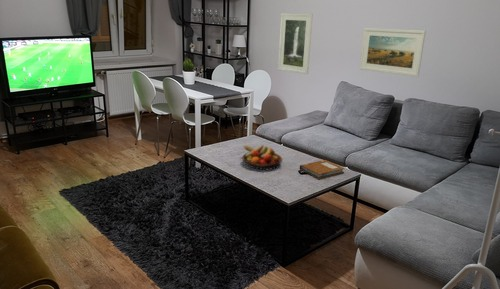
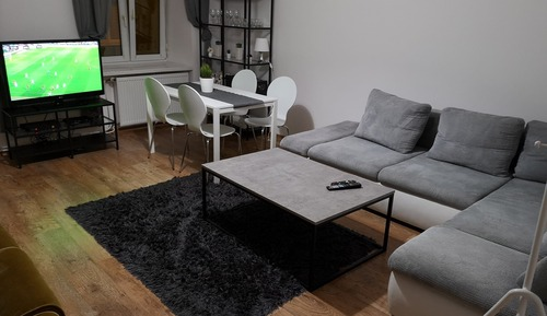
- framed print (294, 43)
- fruit bowl (261, 155)
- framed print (390, 51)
- notebook (322, 168)
